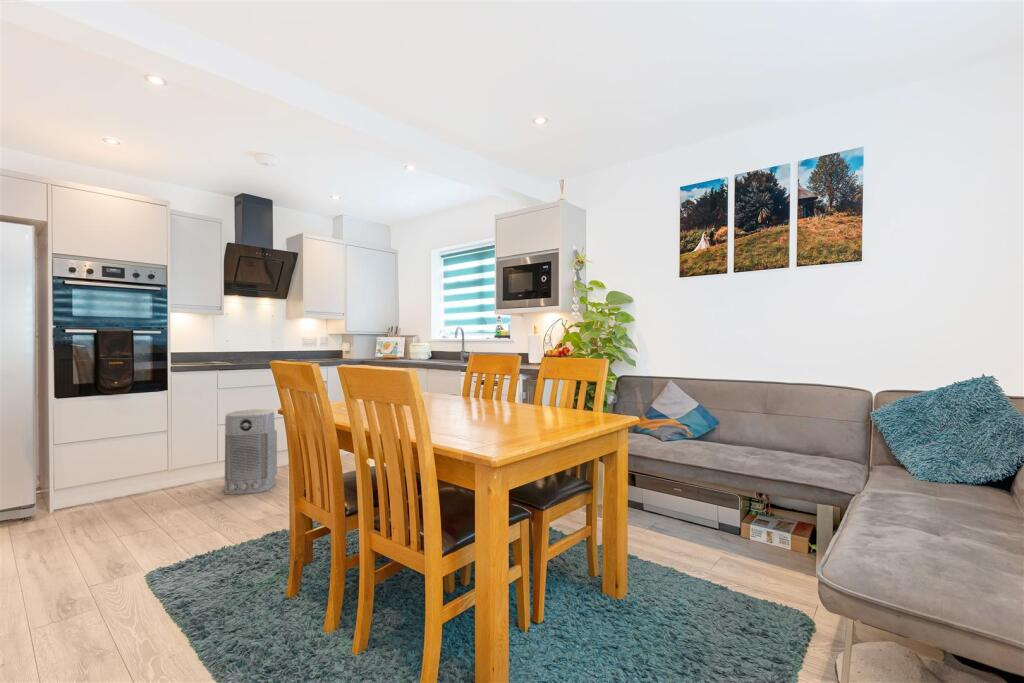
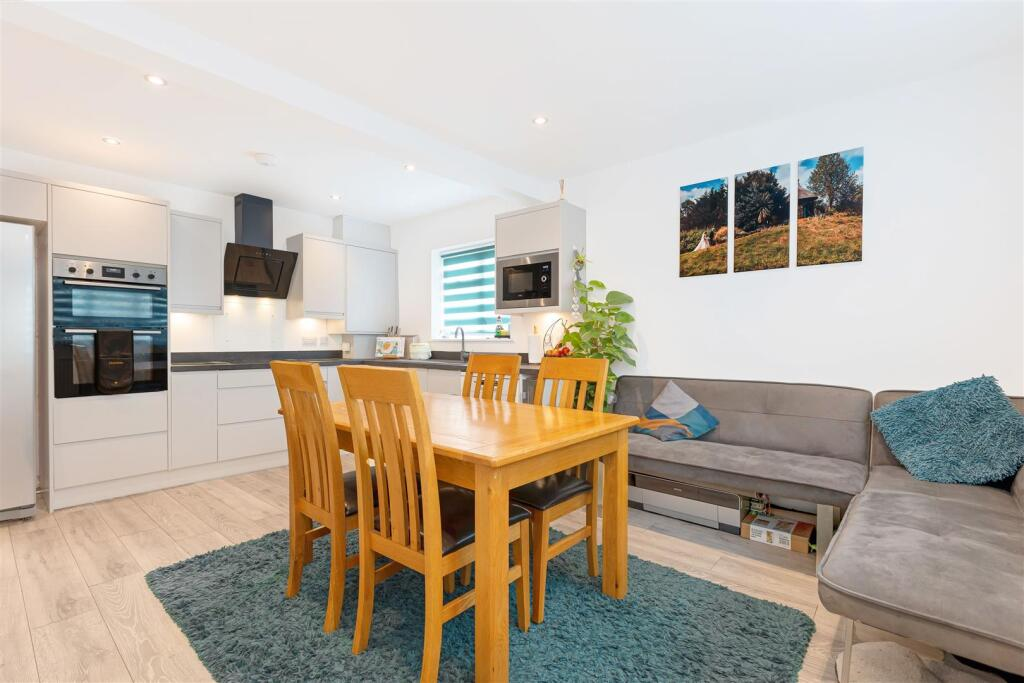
- air purifier (251, 449)
